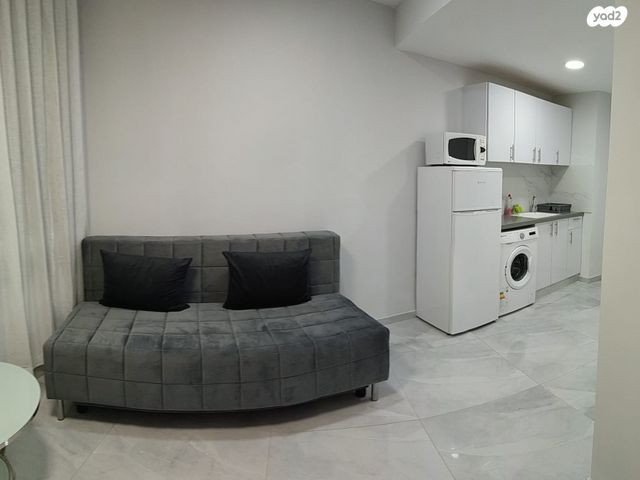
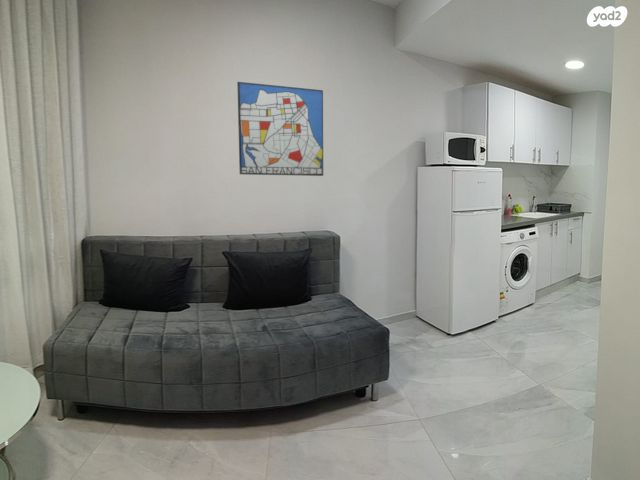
+ wall art (282, 131)
